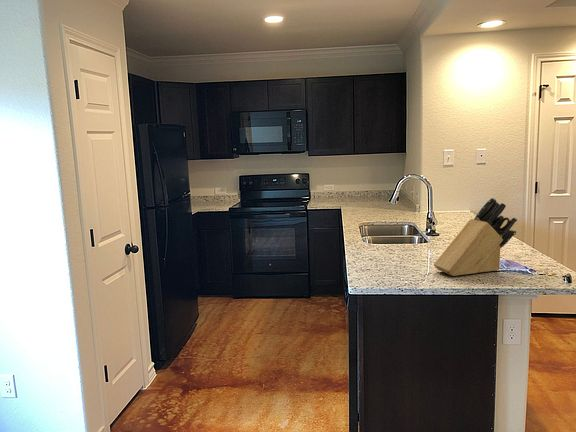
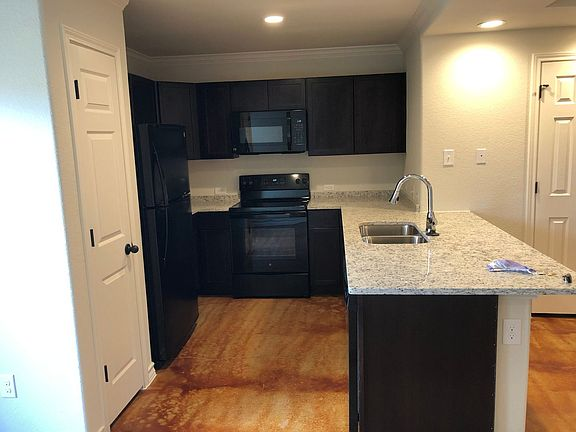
- knife block (476, 235)
